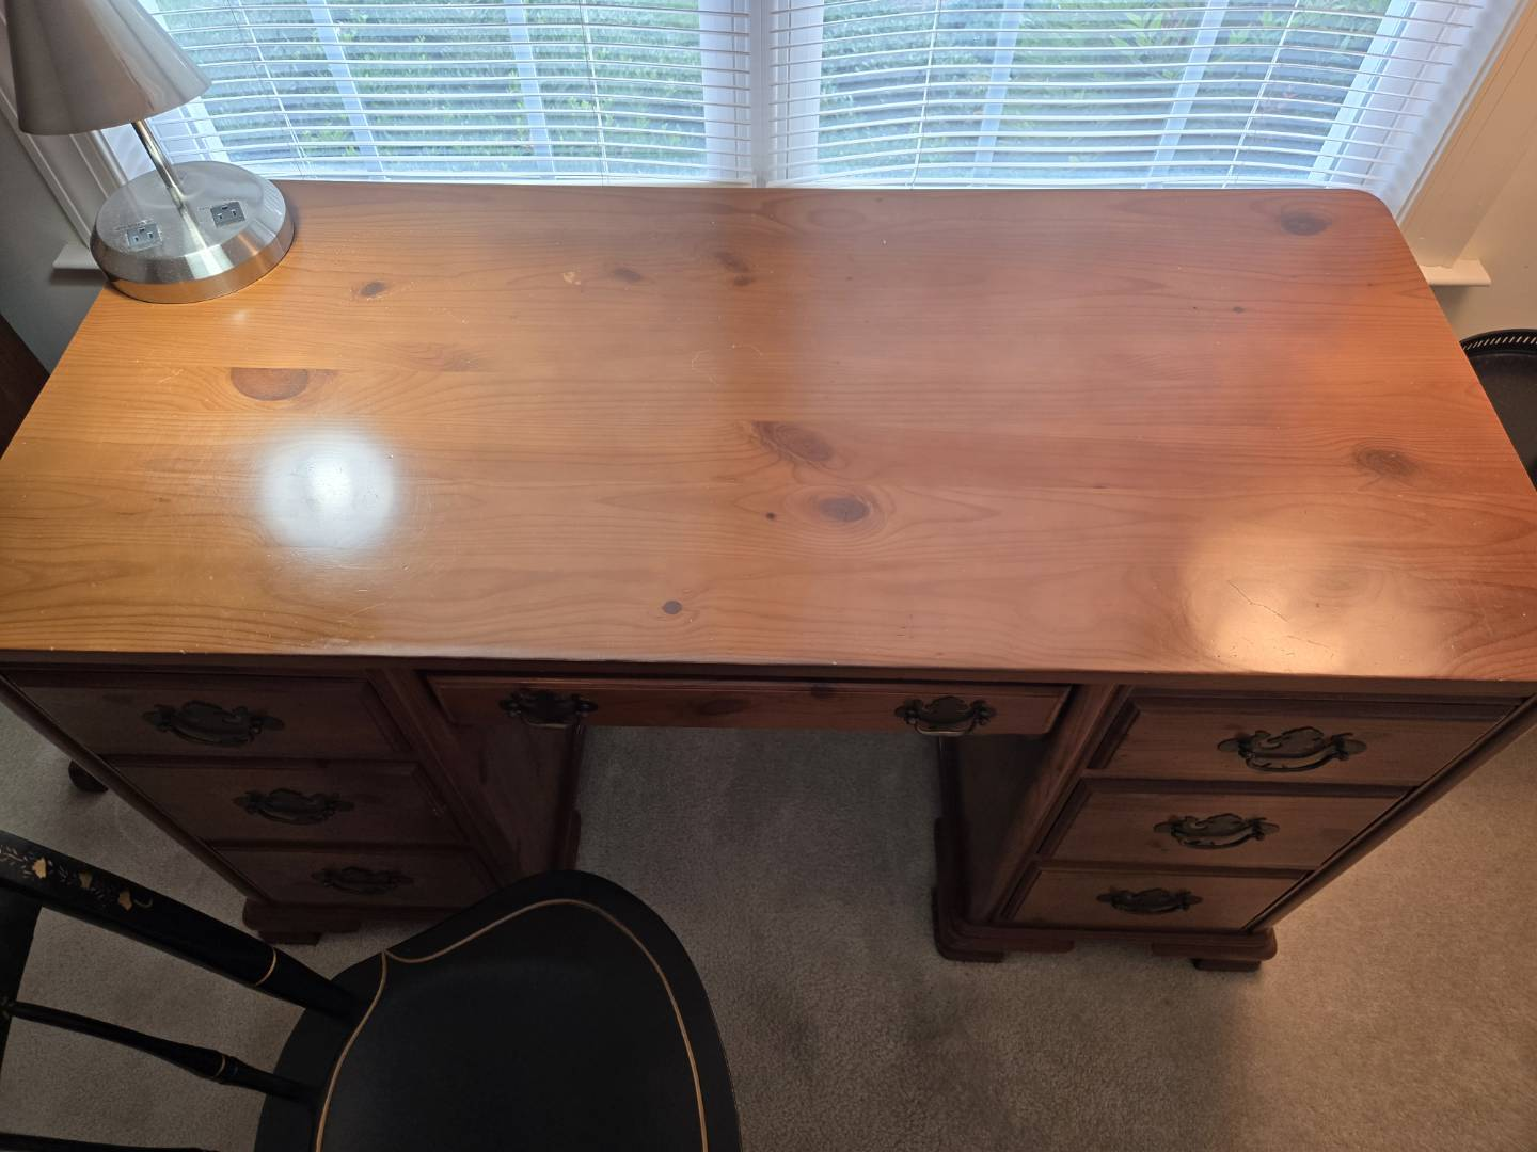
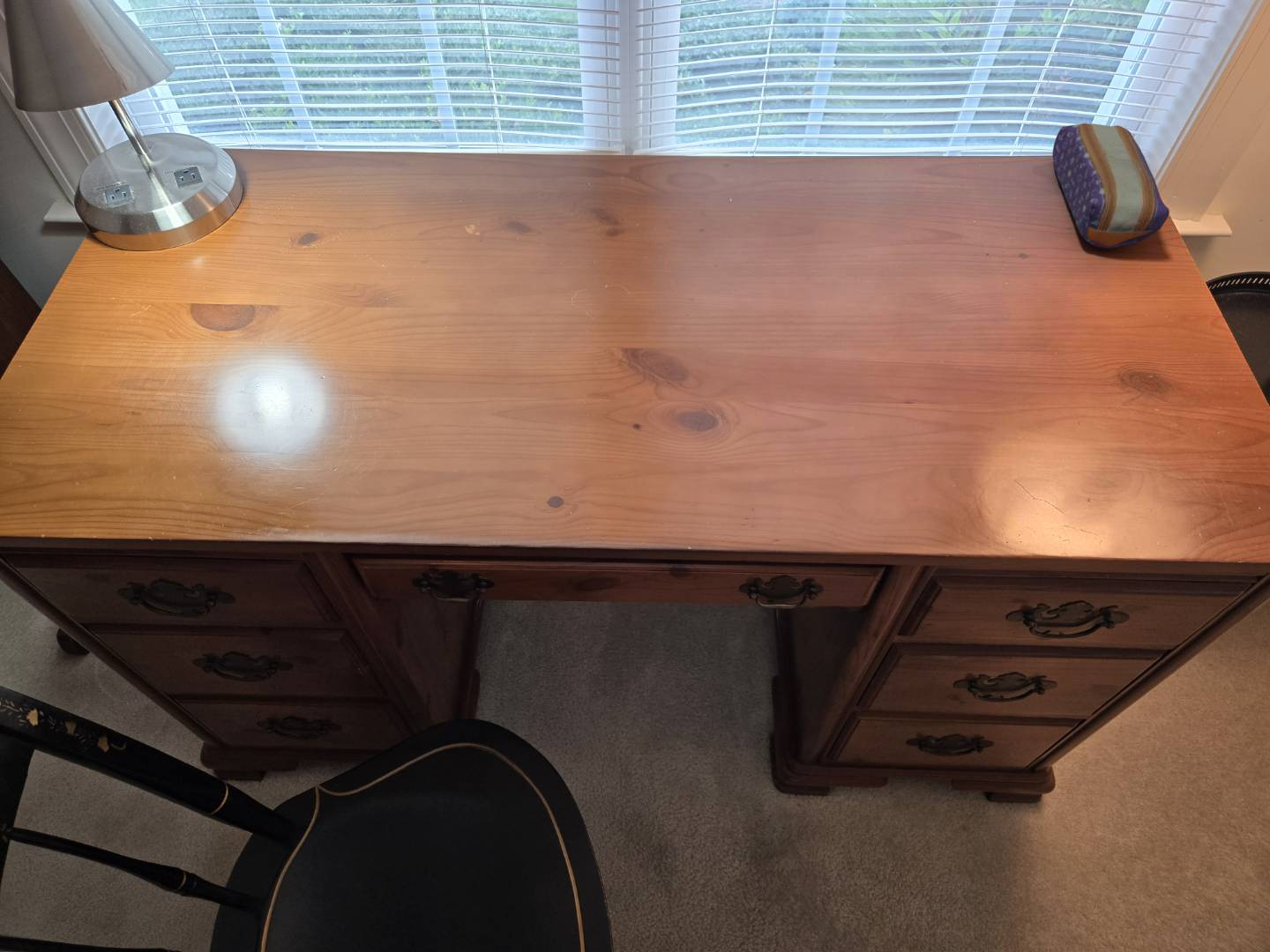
+ pencil case (1106, 179)
